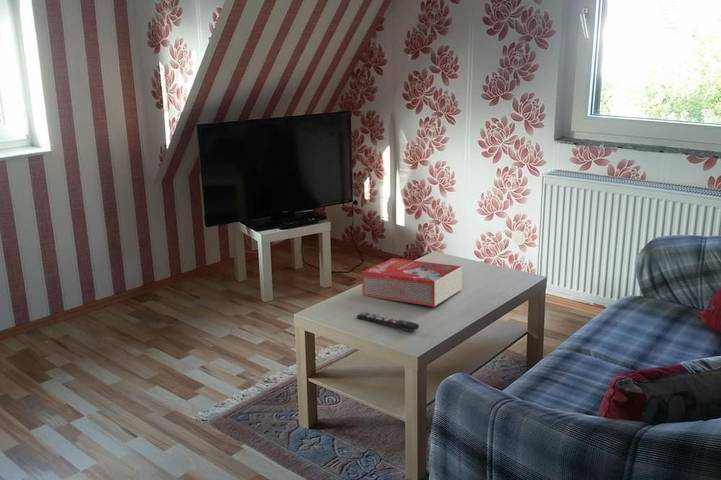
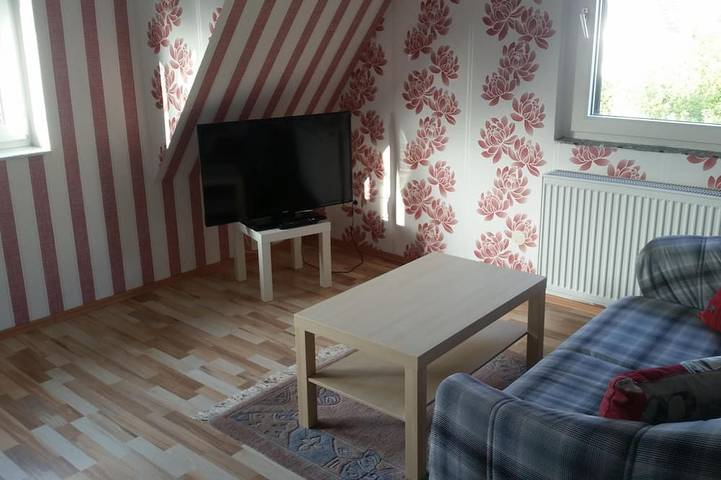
- remote control (387, 321)
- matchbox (412, 280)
